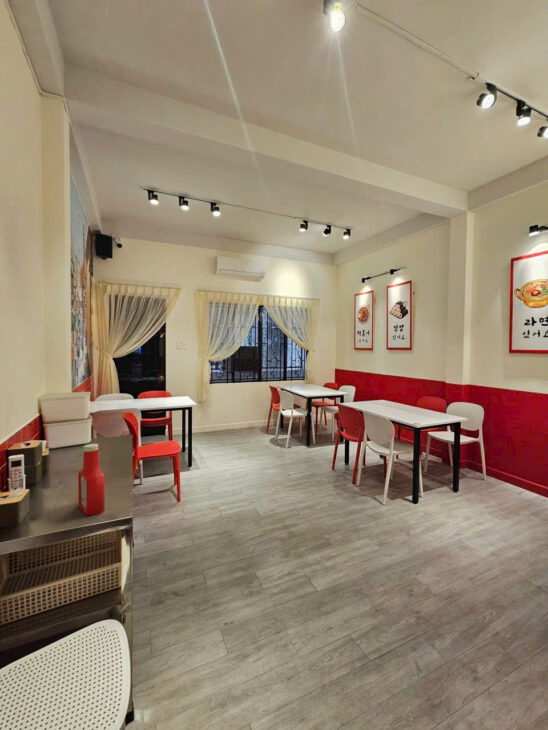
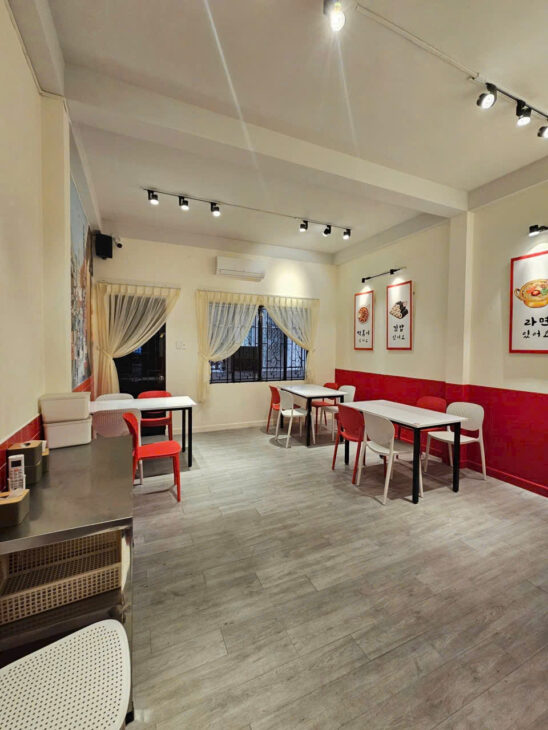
- soap bottle (91, 476)
